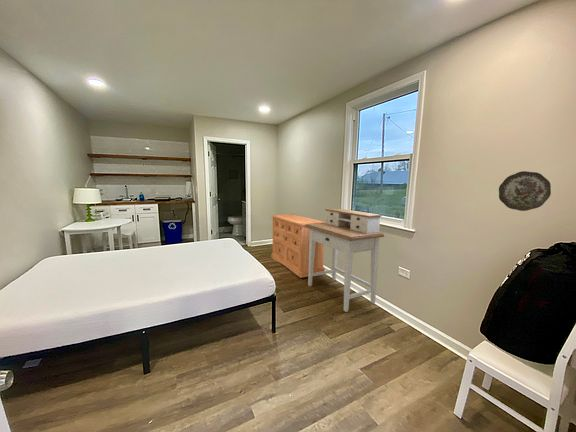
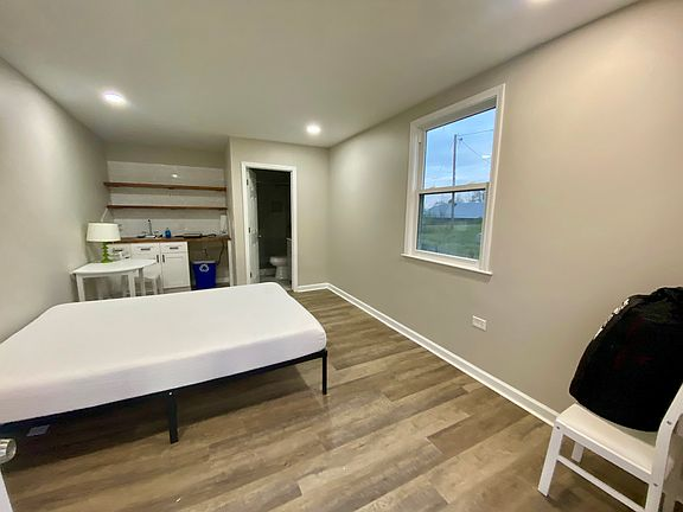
- desk (337, 253)
- decorative plate (523, 191)
- dresser (296, 241)
